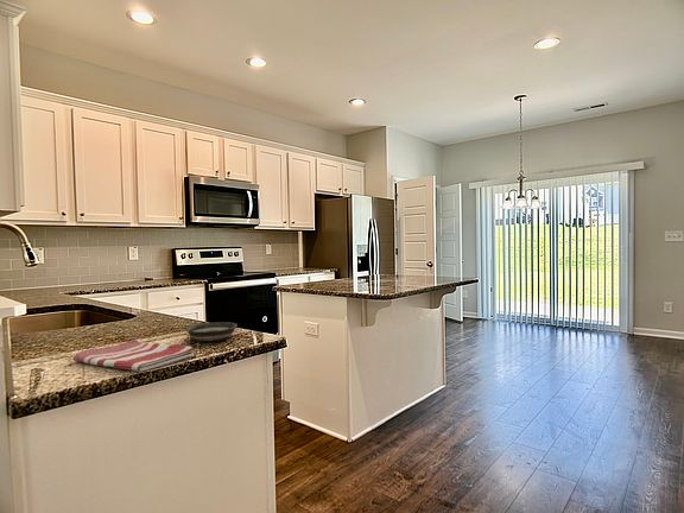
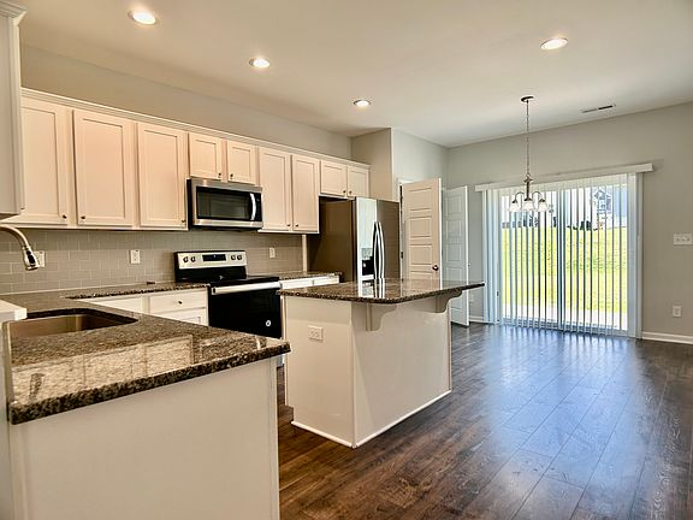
- saucer (211, 332)
- dish towel (135, 354)
